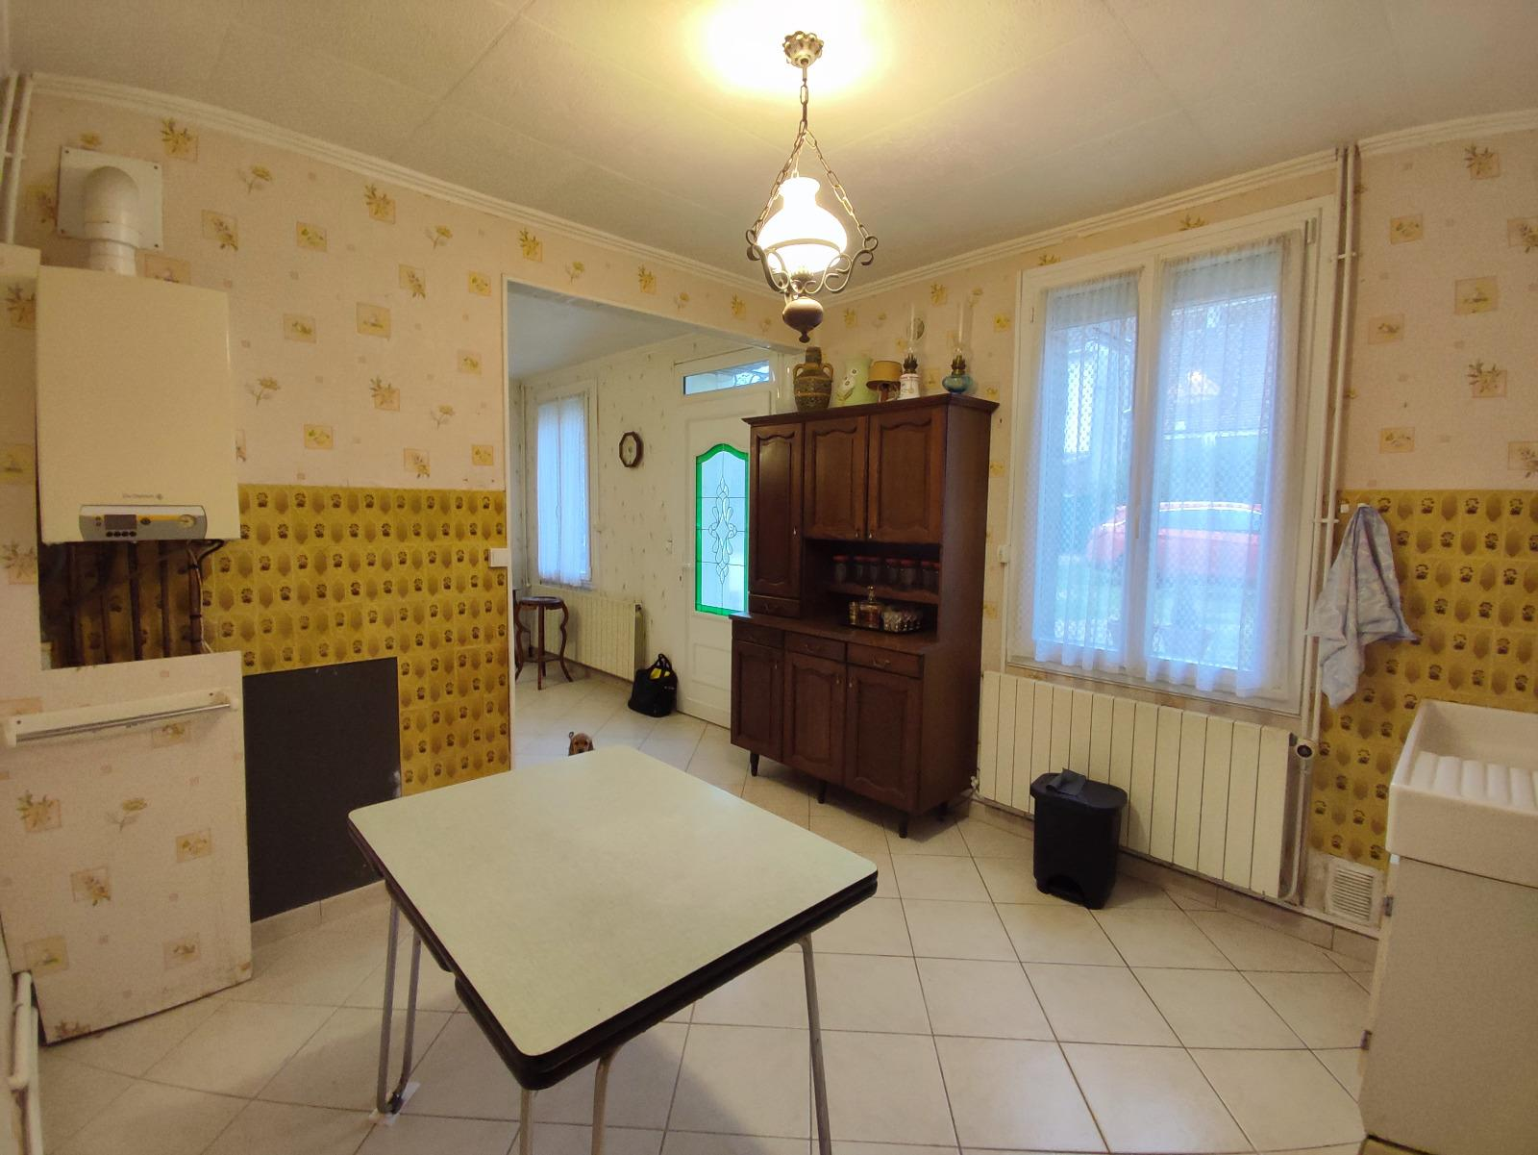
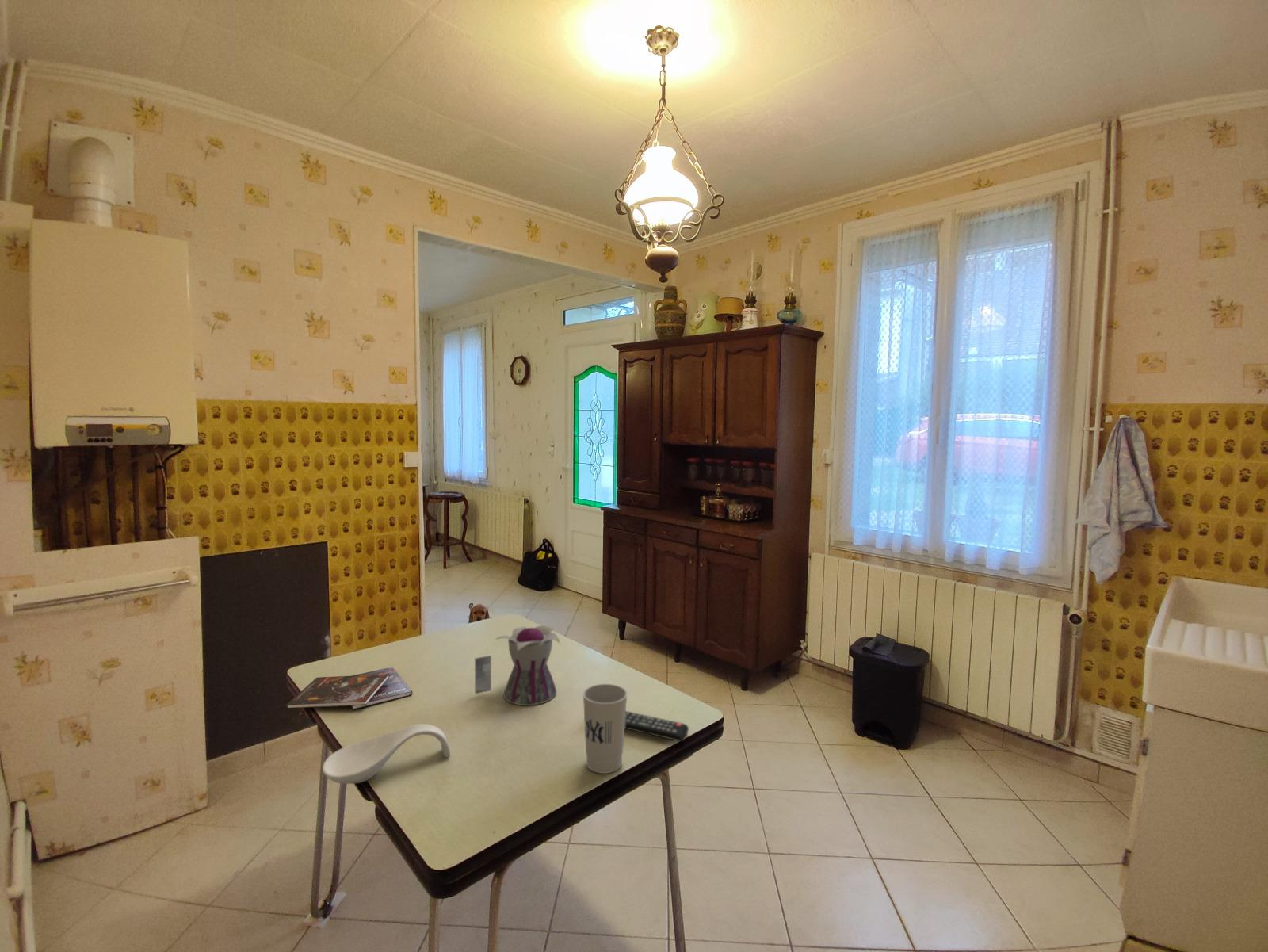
+ remote control (637, 724)
+ booklet (362, 682)
+ cup (605, 728)
+ teapot (522, 661)
+ spoon rest (388, 751)
